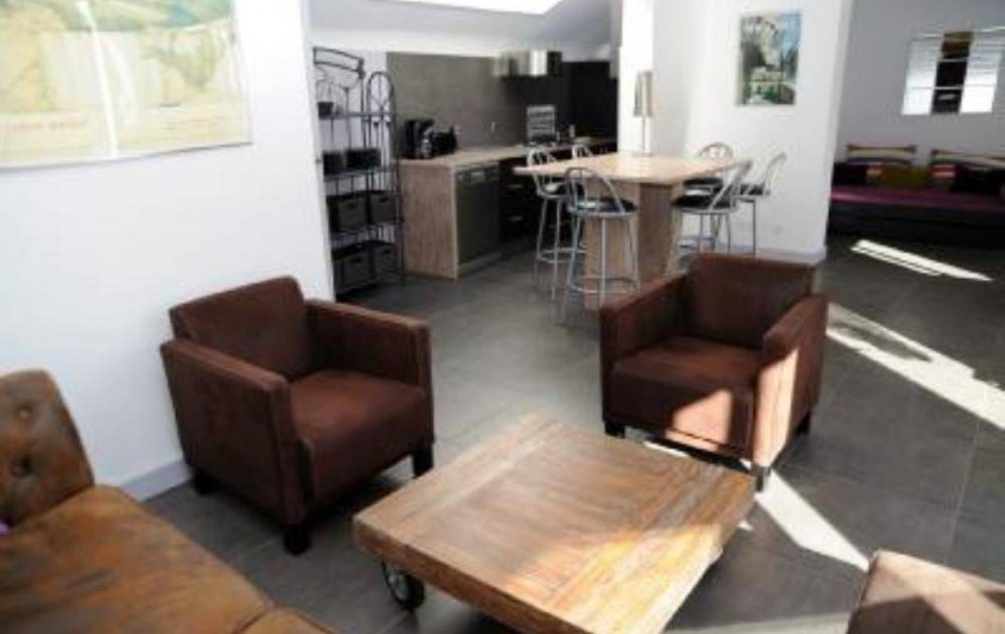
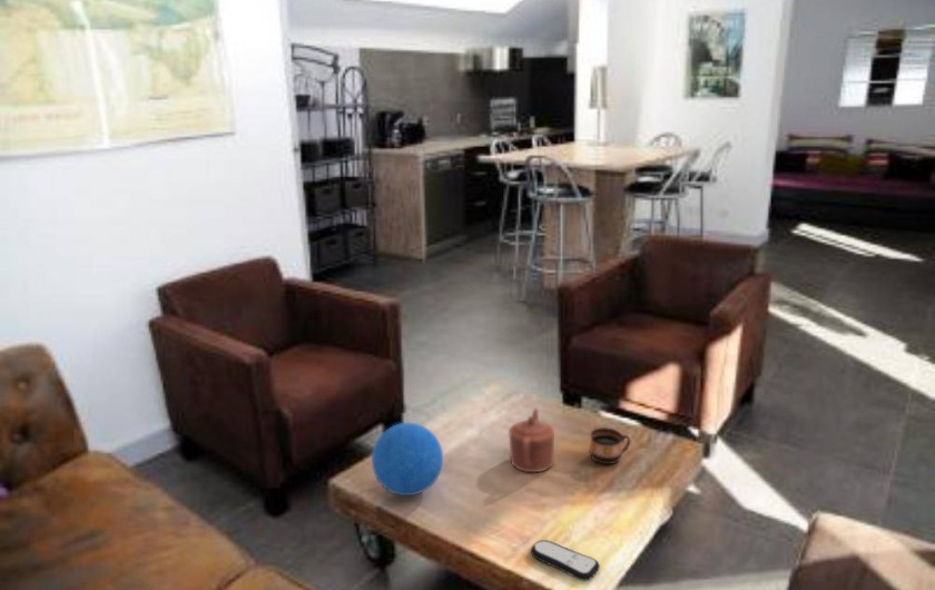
+ cup (608, 446)
+ decorative ball (407, 459)
+ teapot (531, 439)
+ remote control (563, 558)
